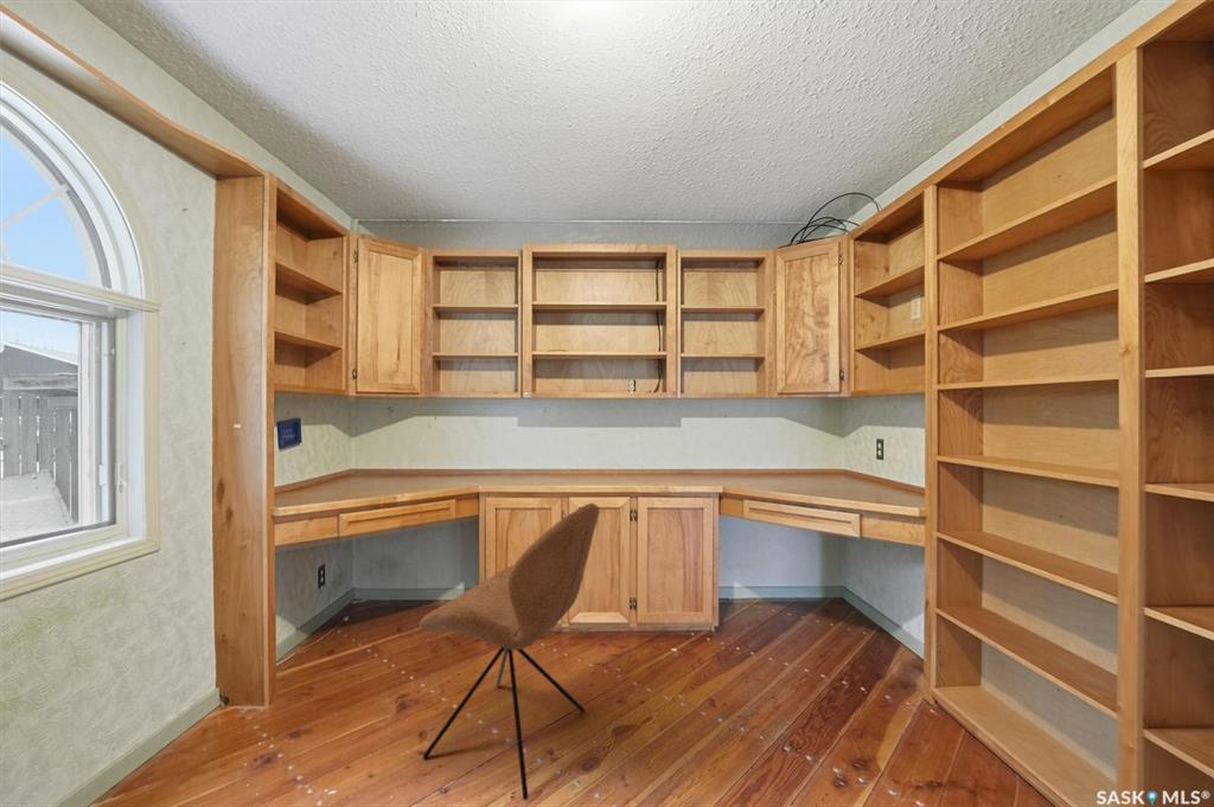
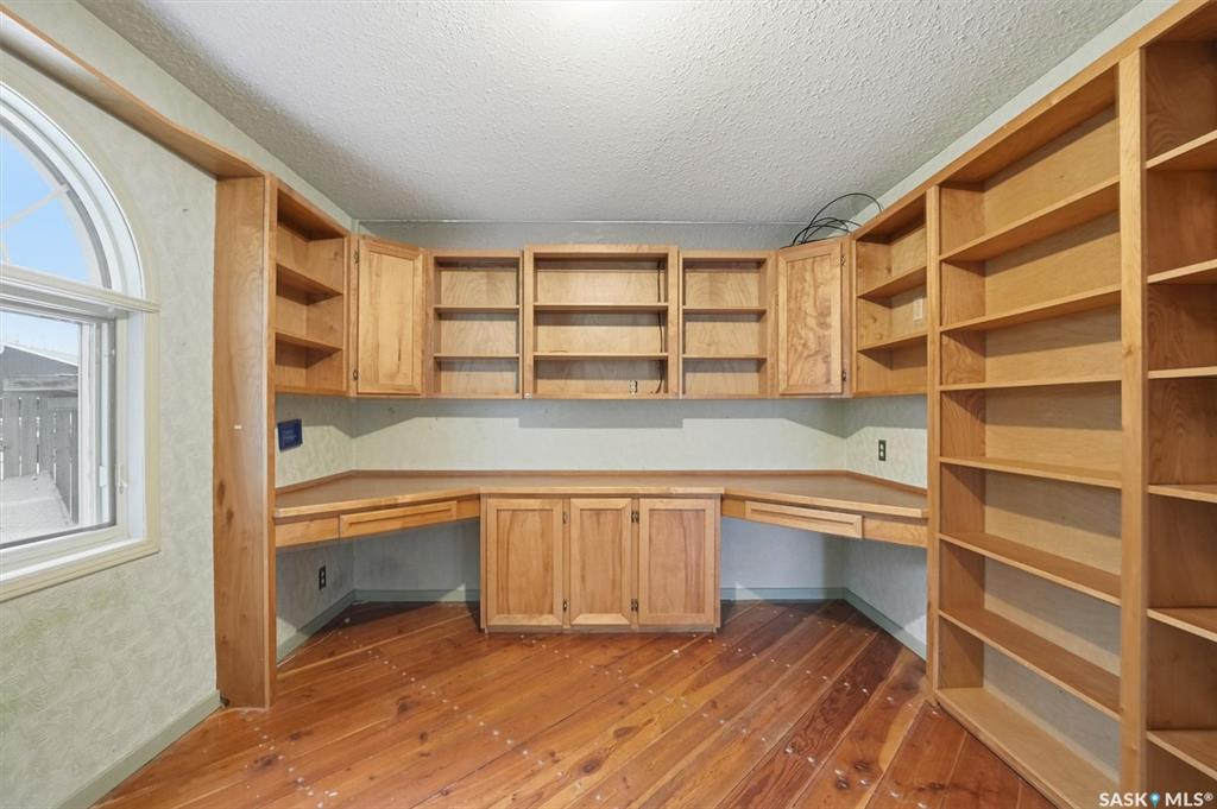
- chair (518, 617)
